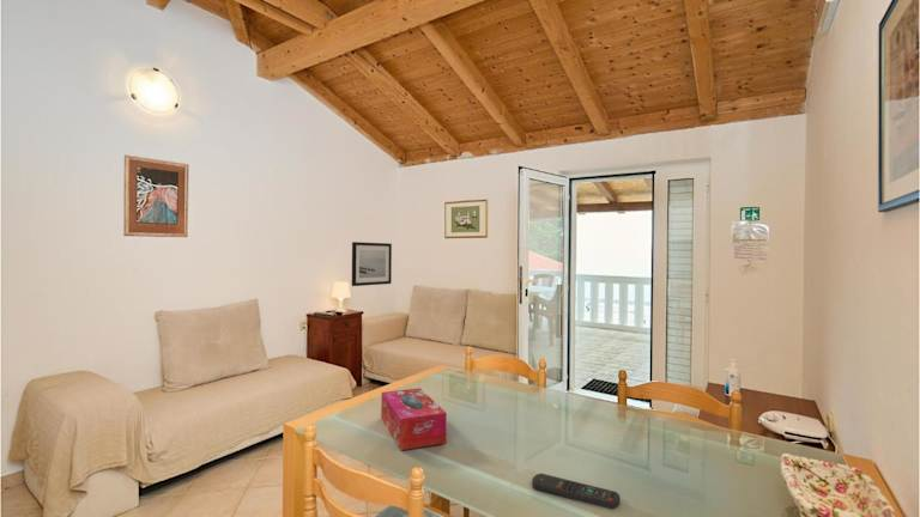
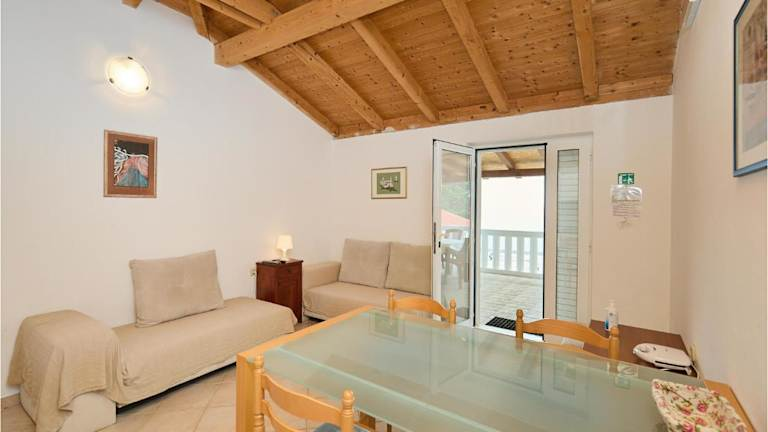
- wall art (371, 263)
- remote control (574, 489)
- tissue box (411, 415)
